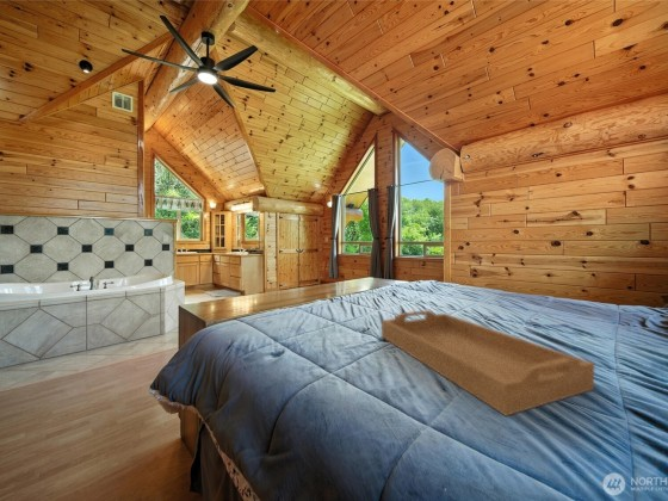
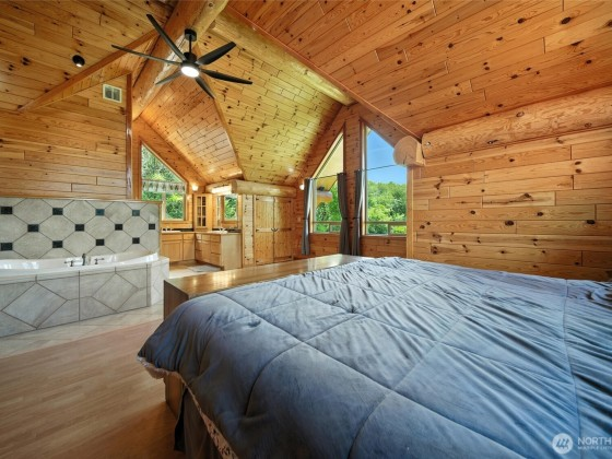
- serving tray (464, 344)
